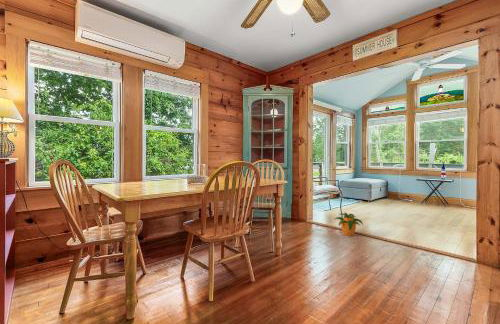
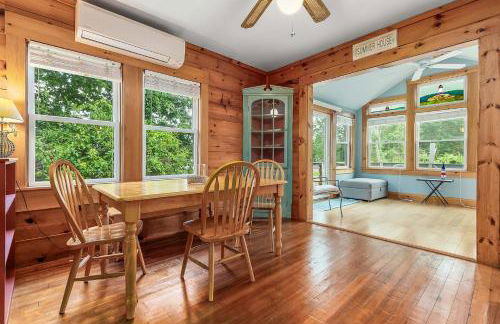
- potted plant (346, 222)
